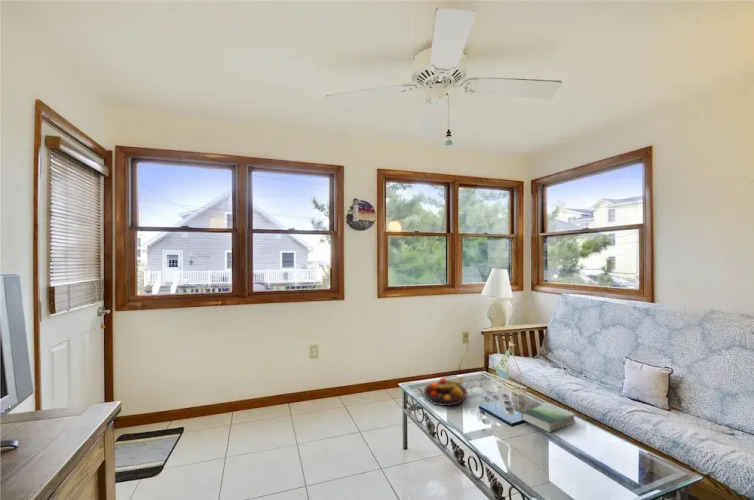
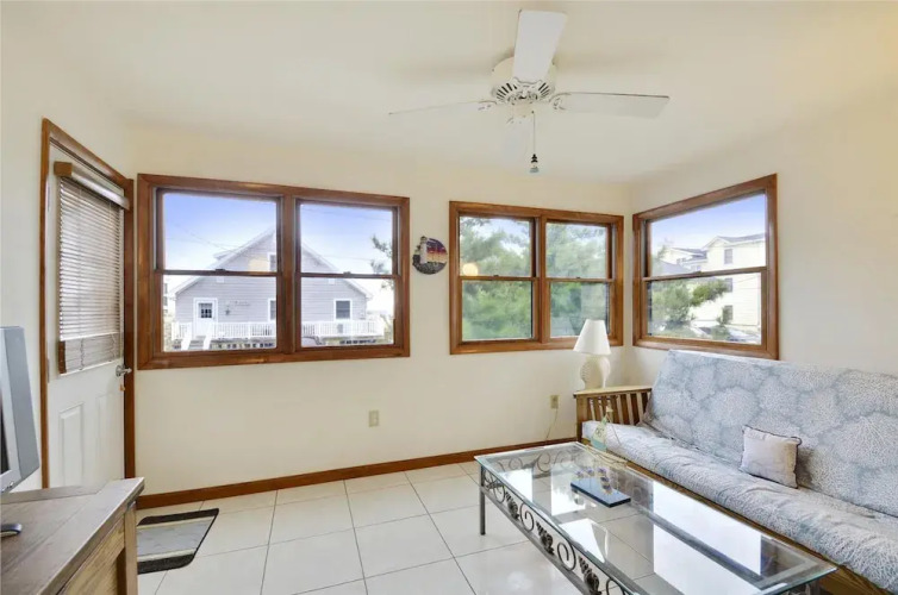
- book (548, 415)
- fruit bowl (445, 388)
